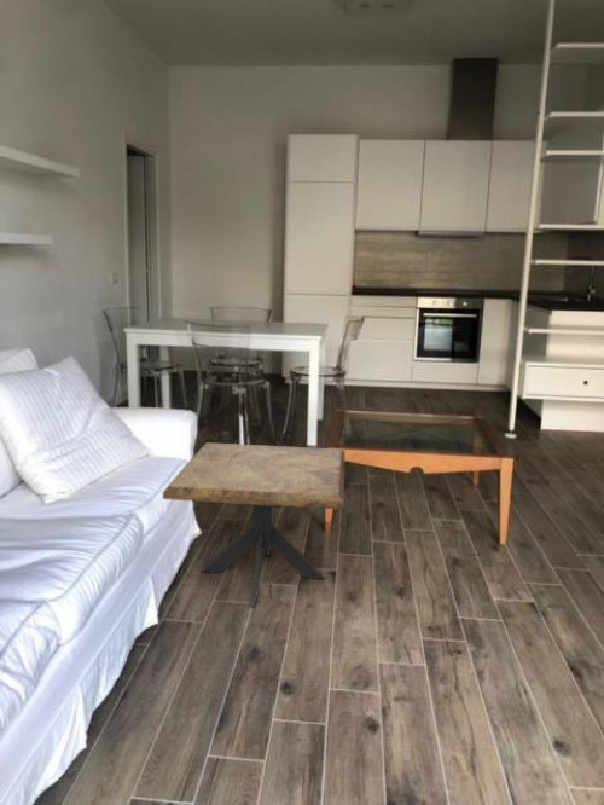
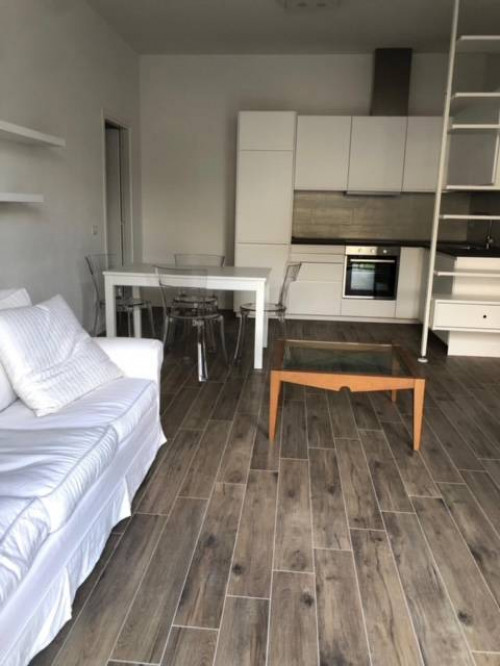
- side table (262, 521)
